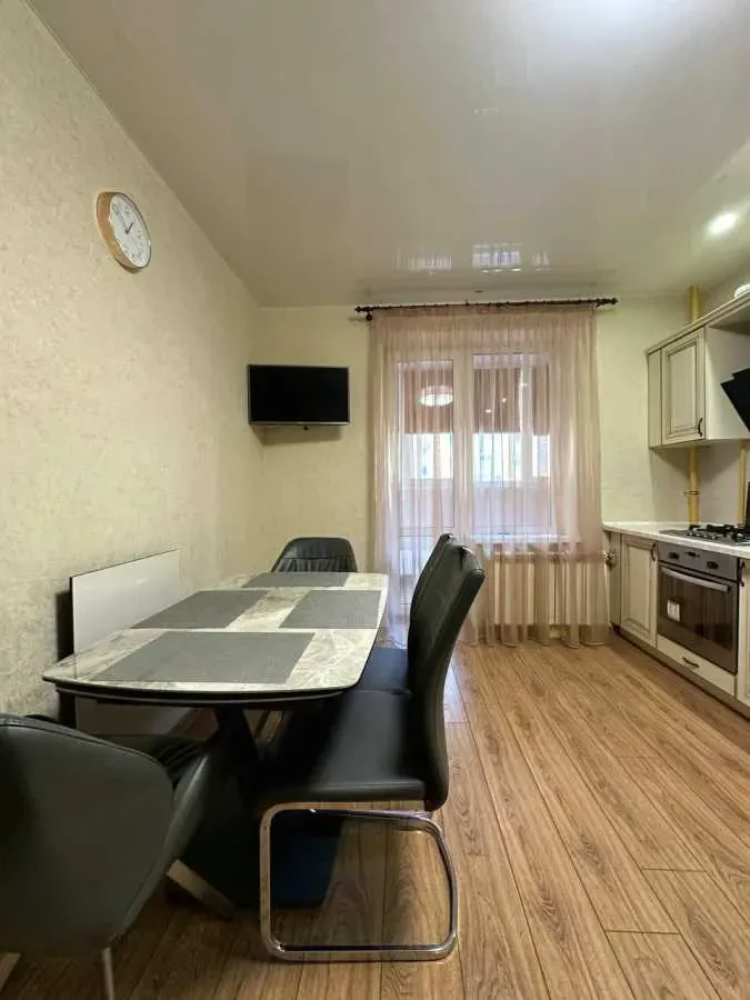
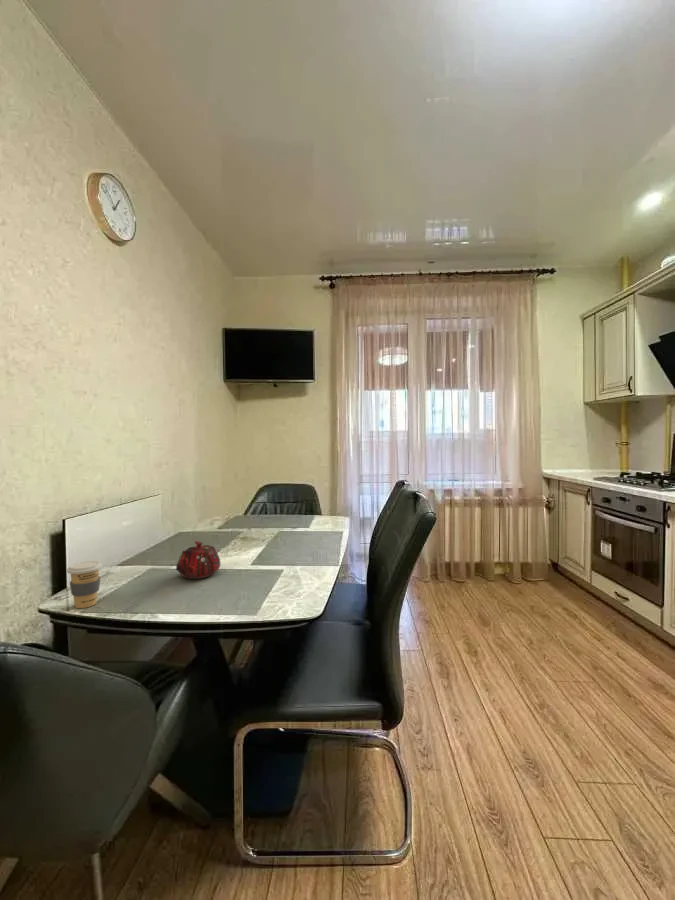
+ teapot (198, 558)
+ coffee cup (85, 584)
